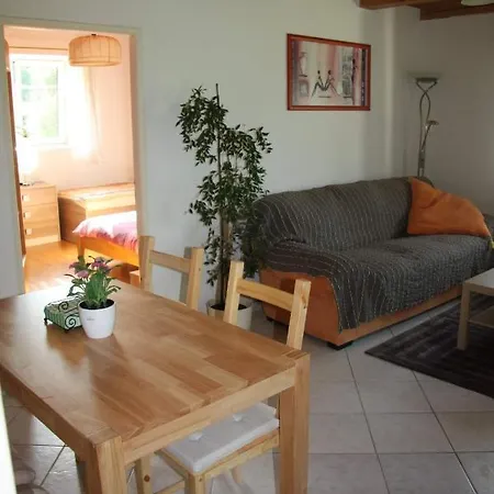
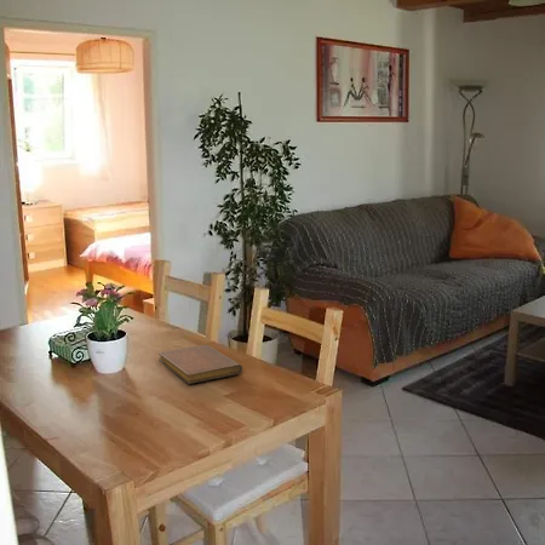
+ notebook (199, 362)
